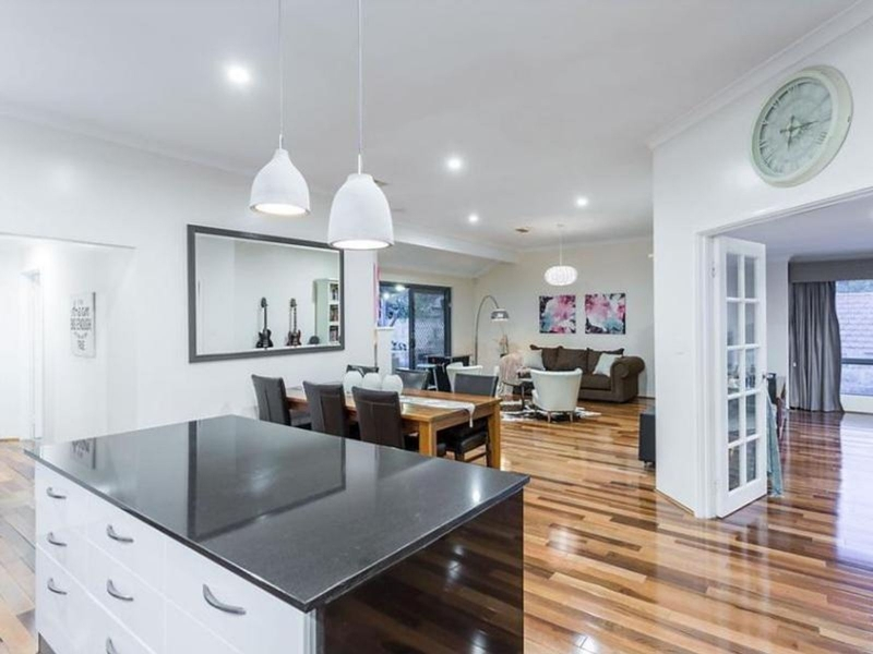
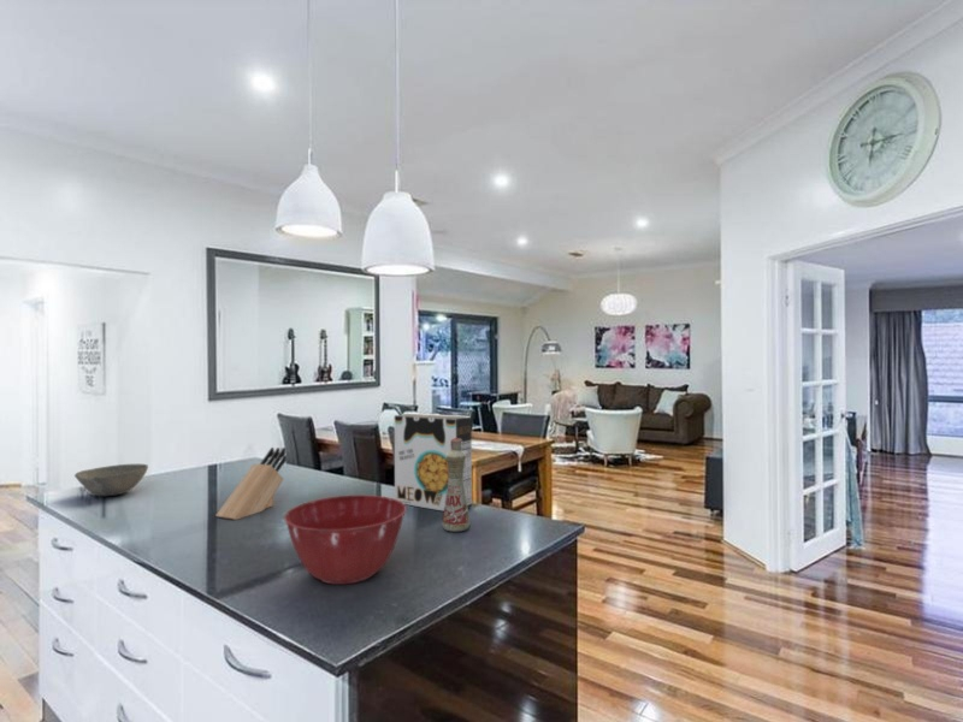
+ cereal box (432, 460)
+ mixing bowl (347, 540)
+ knife block (255, 480)
+ bottle (456, 483)
+ bowl (112, 481)
